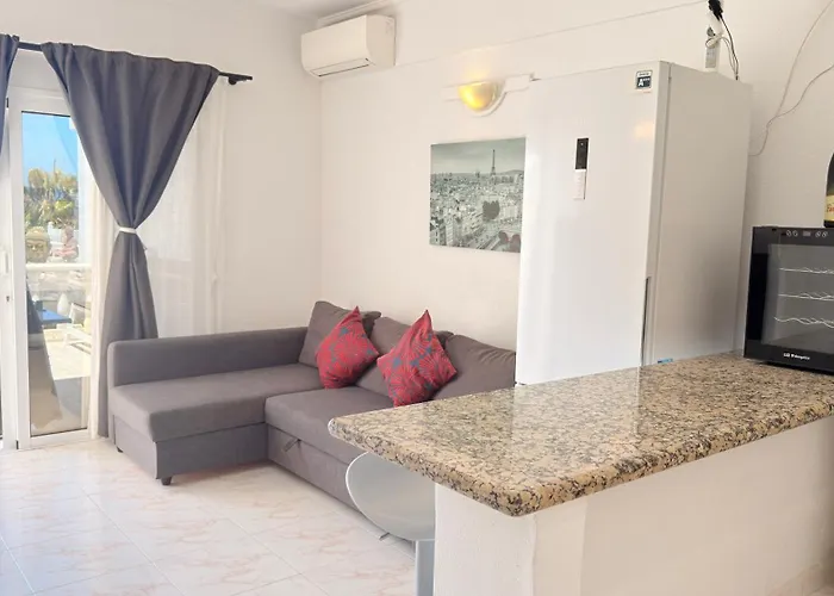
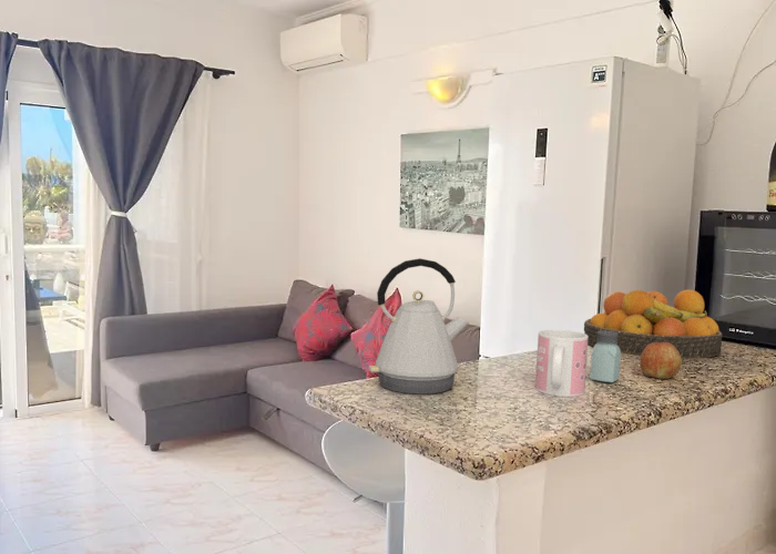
+ saltshaker (605, 356)
+ kettle (420, 324)
+ mug (561, 363)
+ fruit bowl (652, 317)
+ apple (660, 359)
